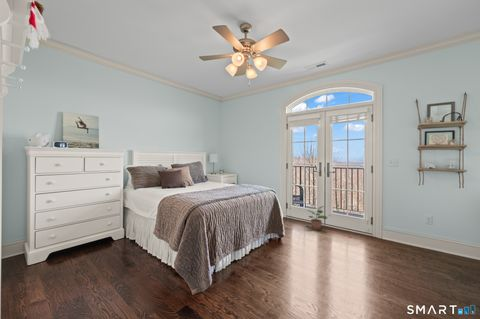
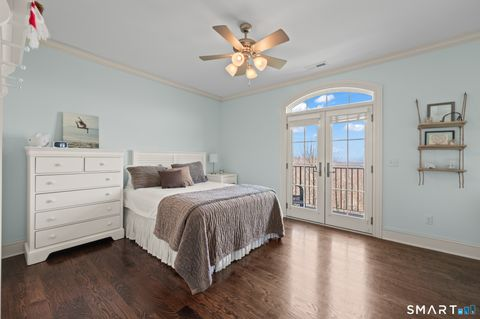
- potted plant (316, 216)
